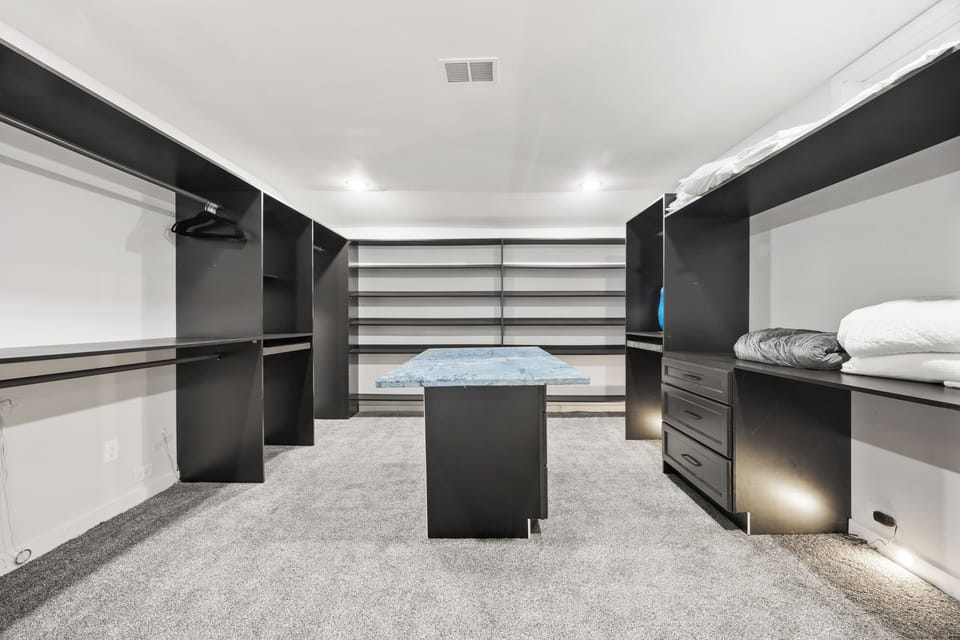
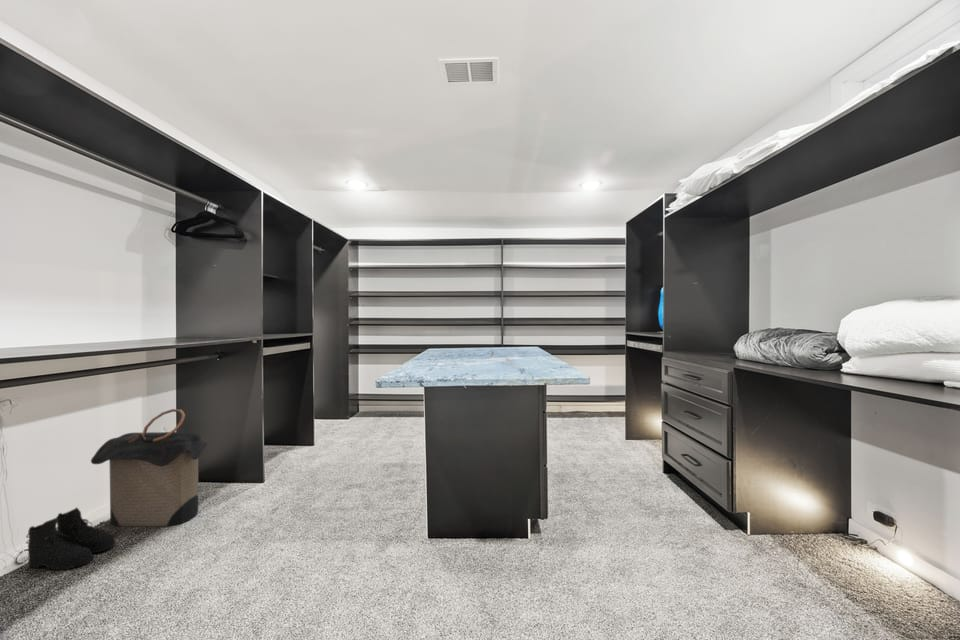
+ boots (72, 534)
+ laundry hamper (151, 465)
